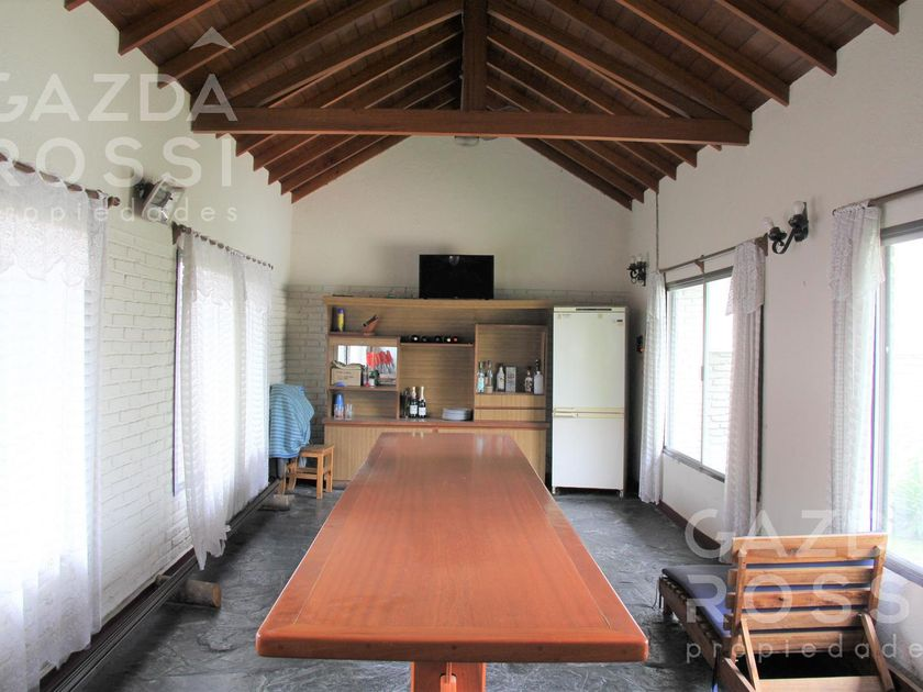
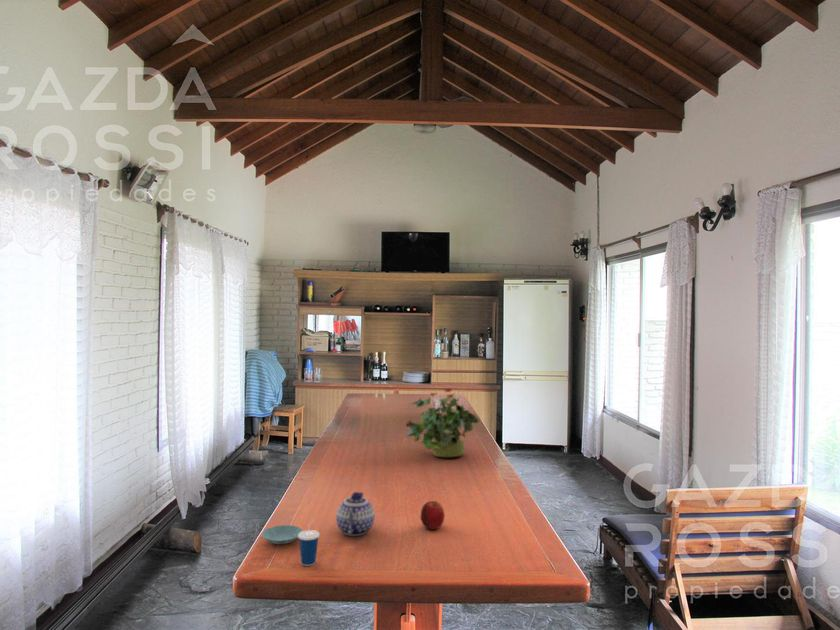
+ cup (308, 540)
+ teapot (355, 511)
+ fruit (432, 514)
+ saucer (282, 536)
+ potted plant (440, 422)
